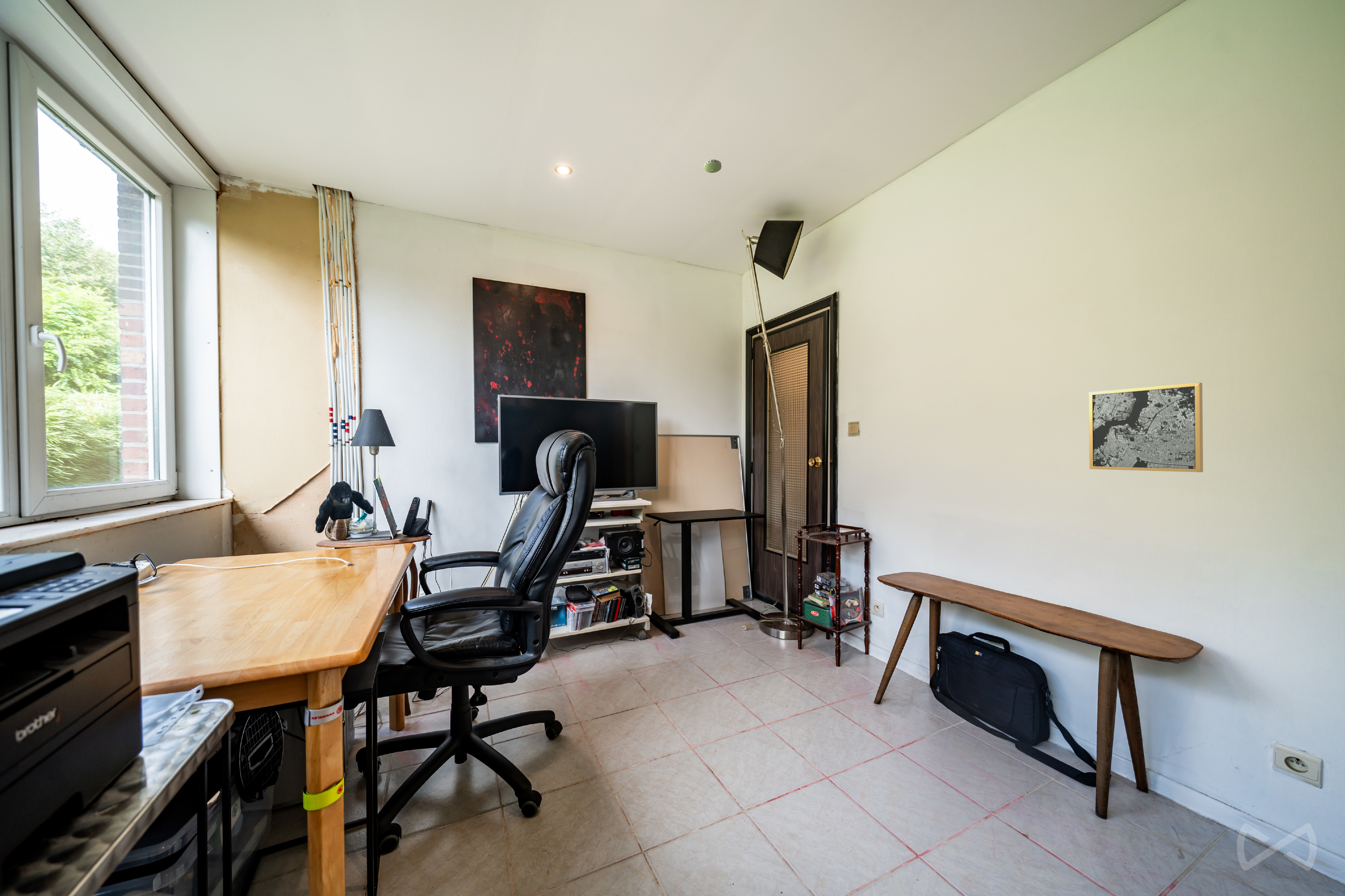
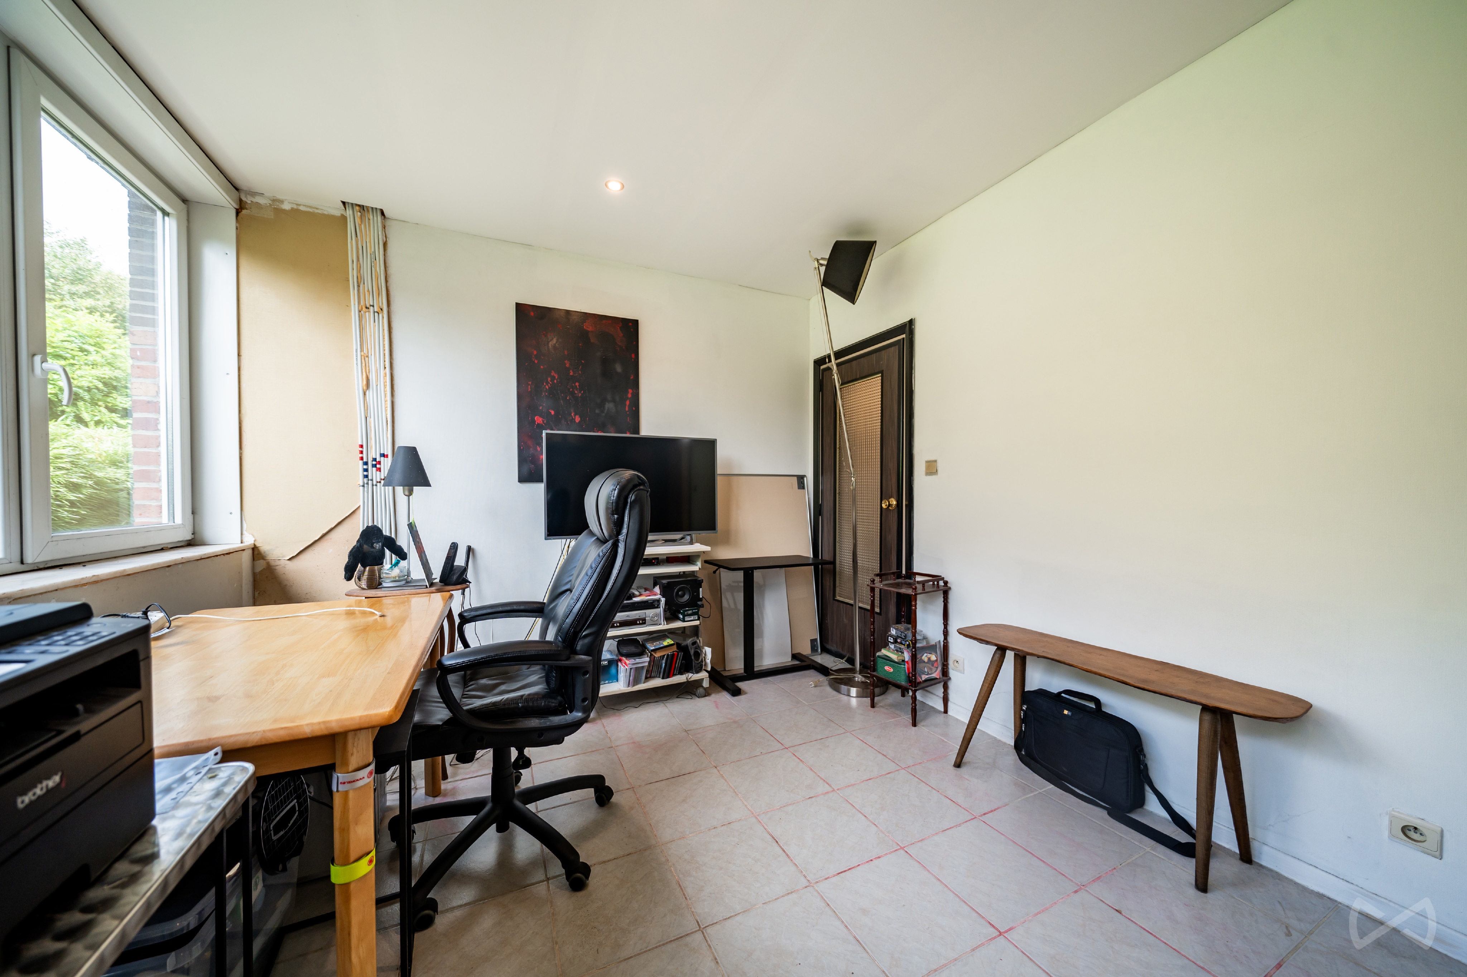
- wall art (1141, 429)
- smoke detector (713, 166)
